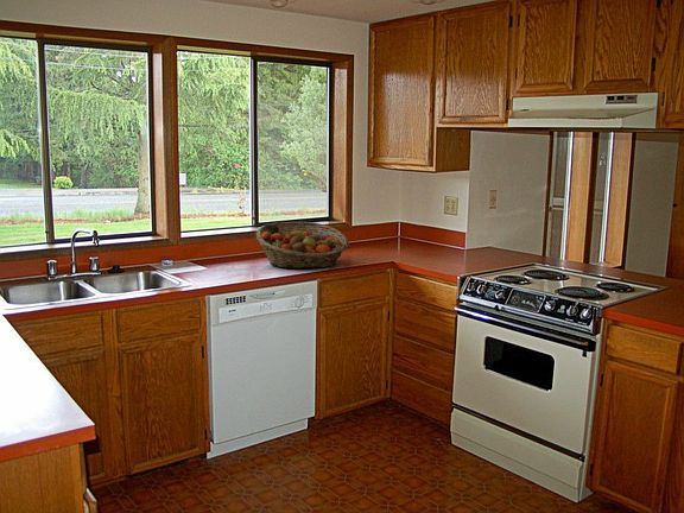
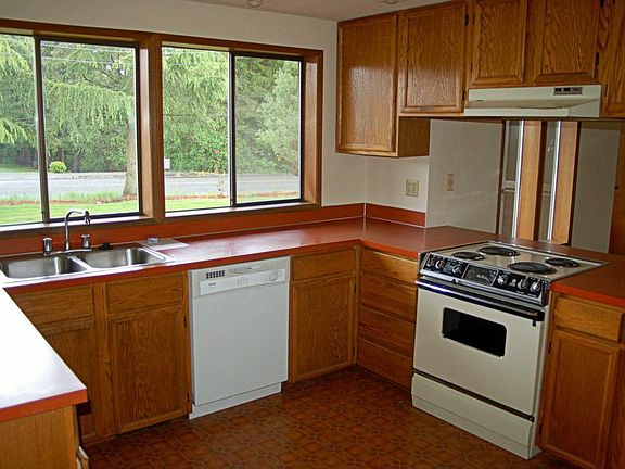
- fruit basket (302, 243)
